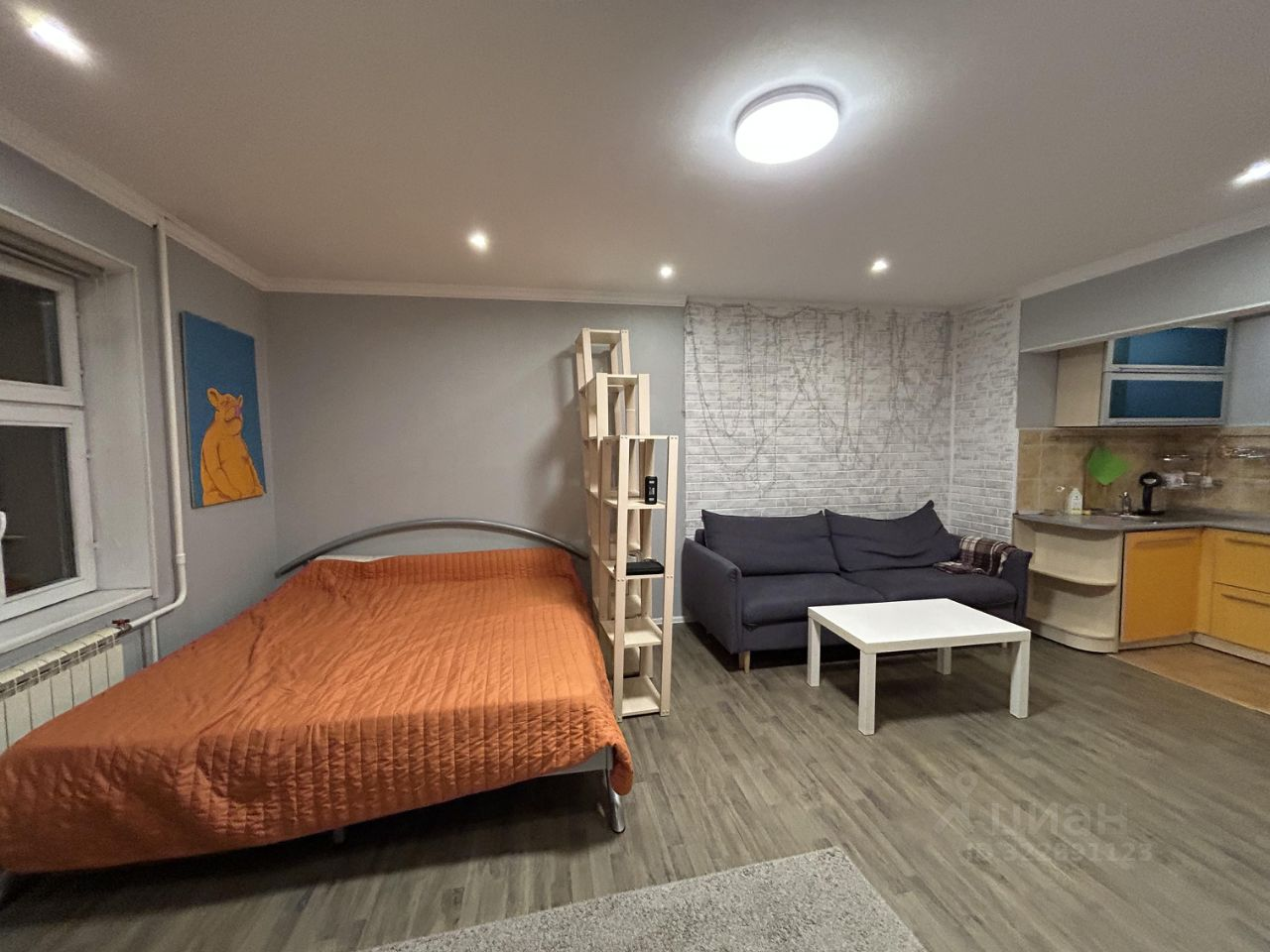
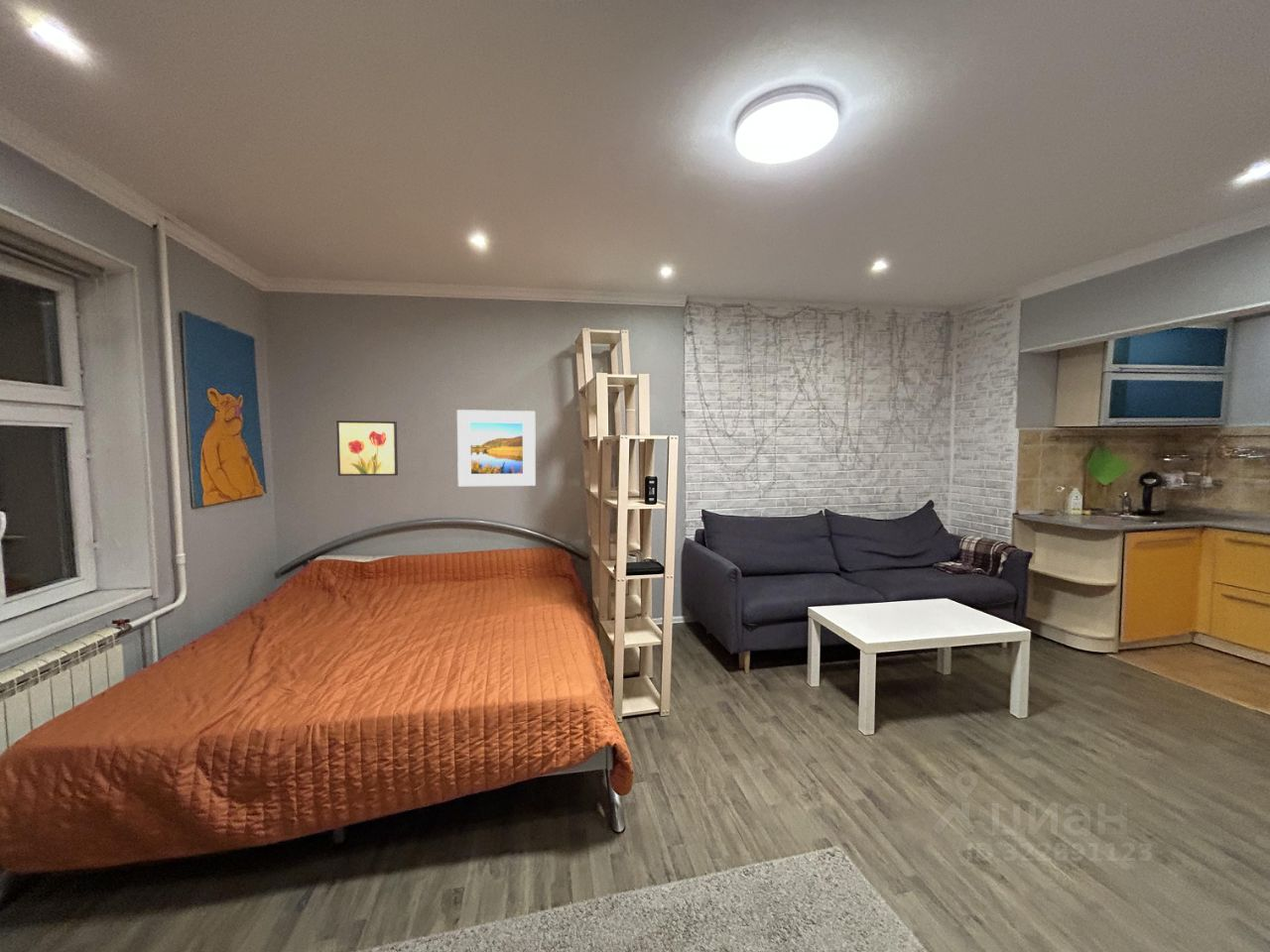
+ wall art (368, 448)
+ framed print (497, 448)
